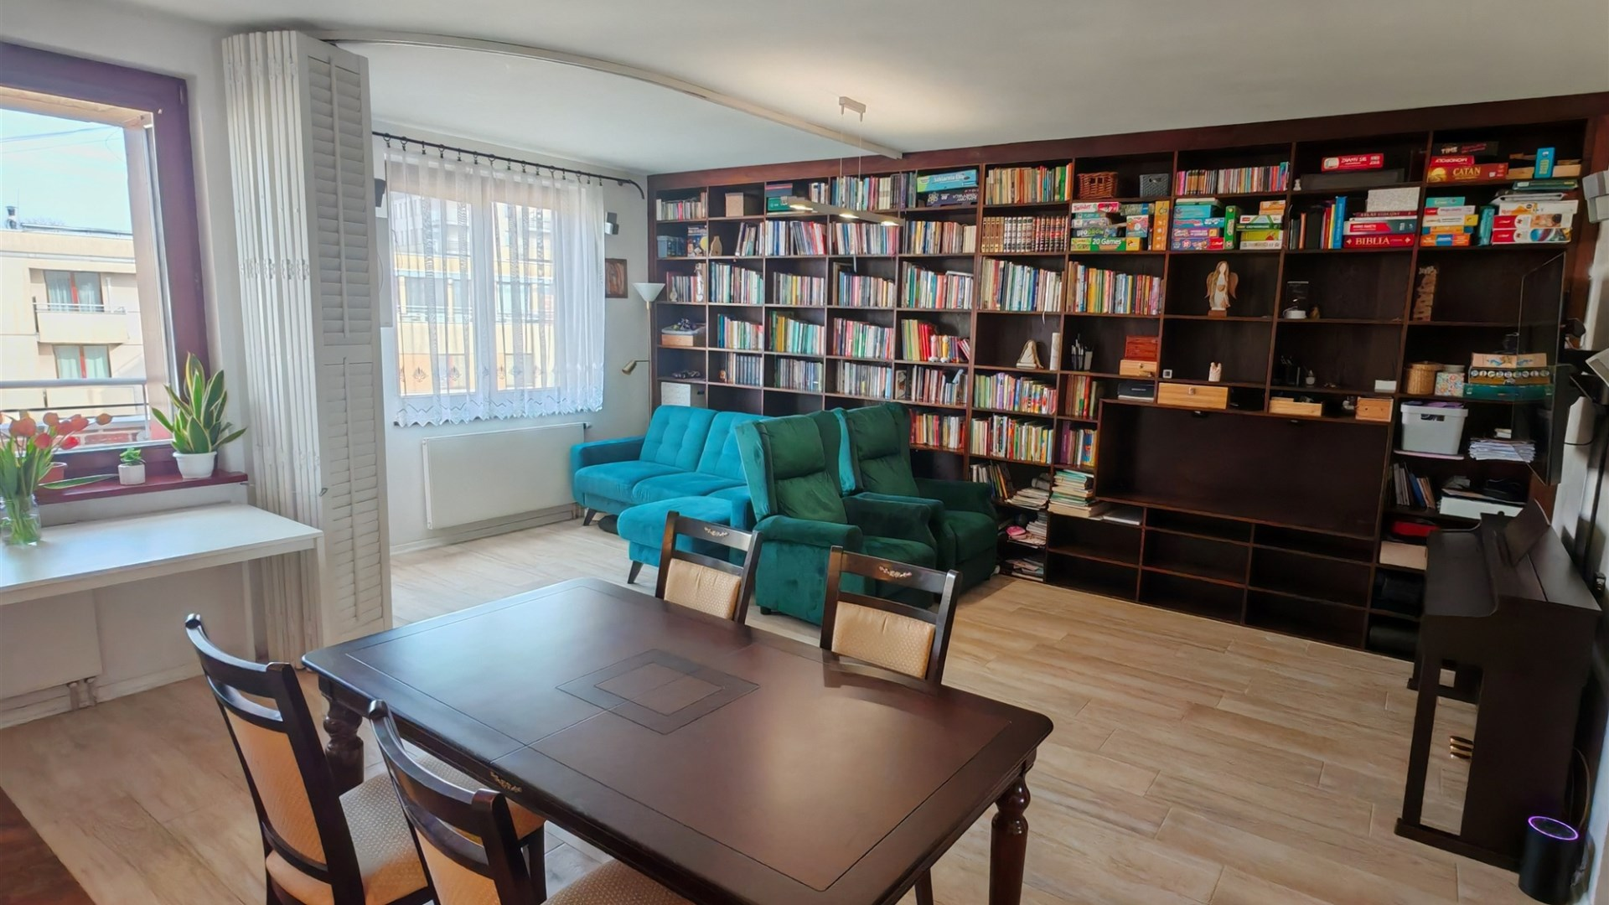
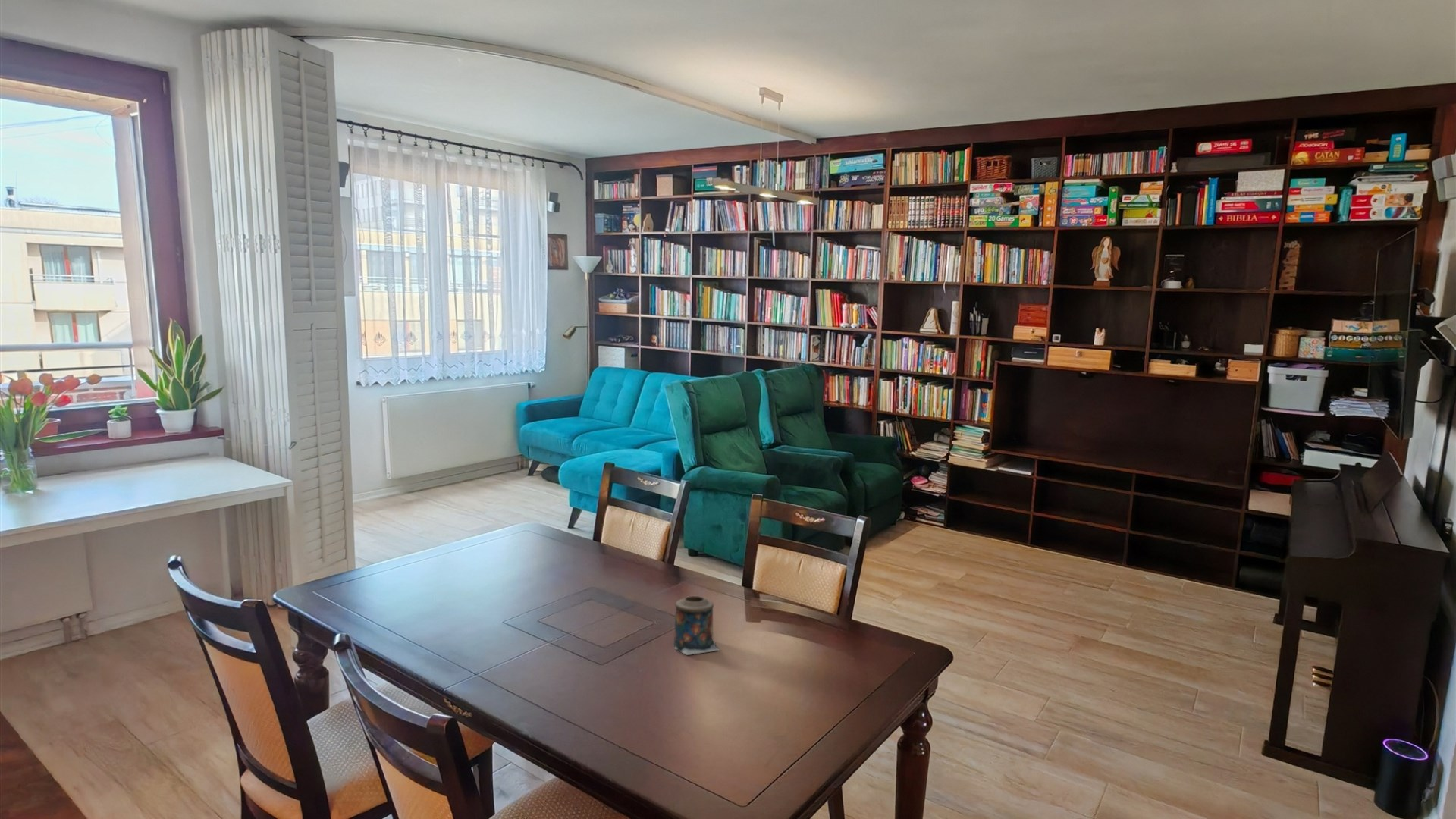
+ candle (698, 623)
